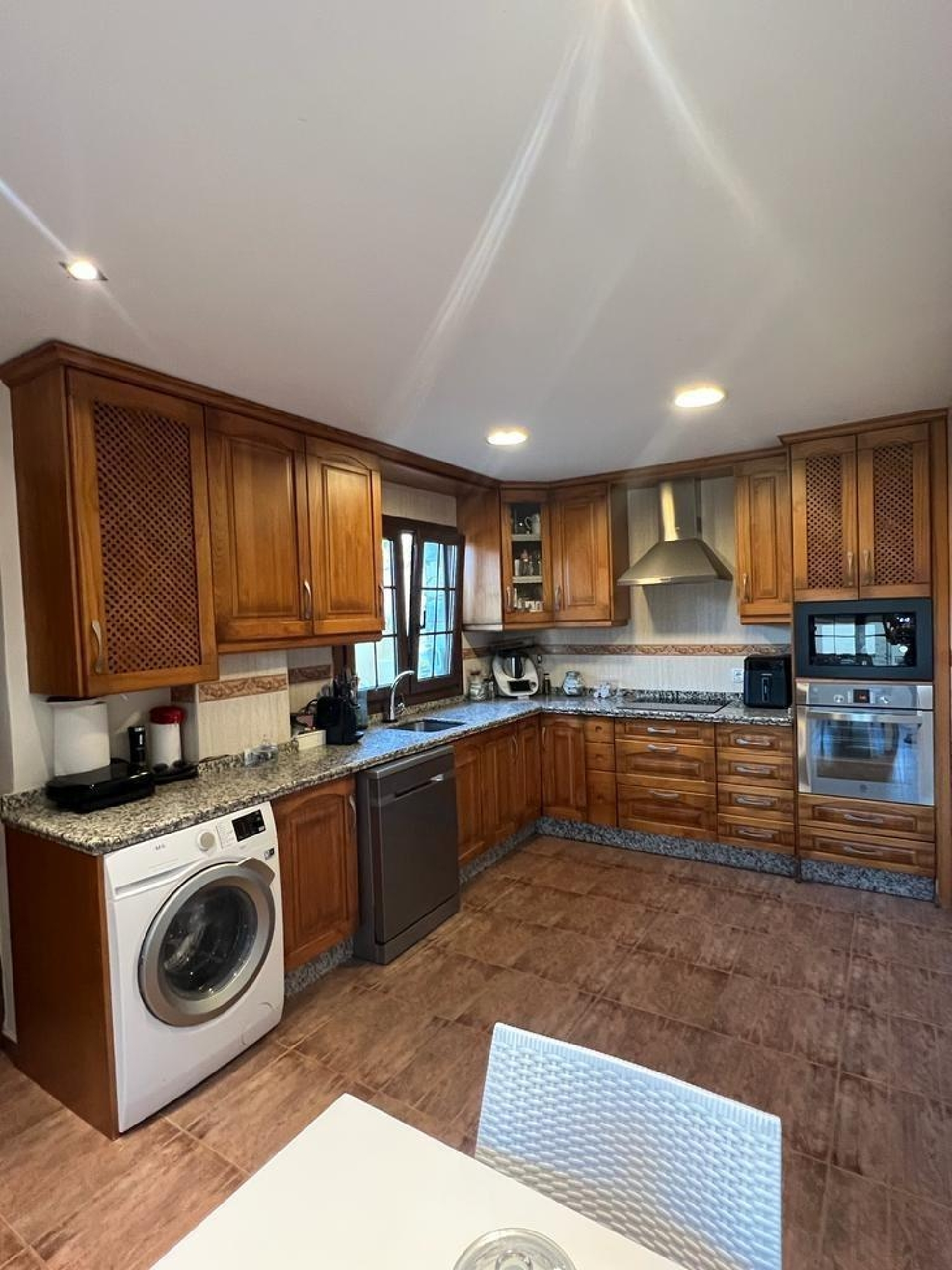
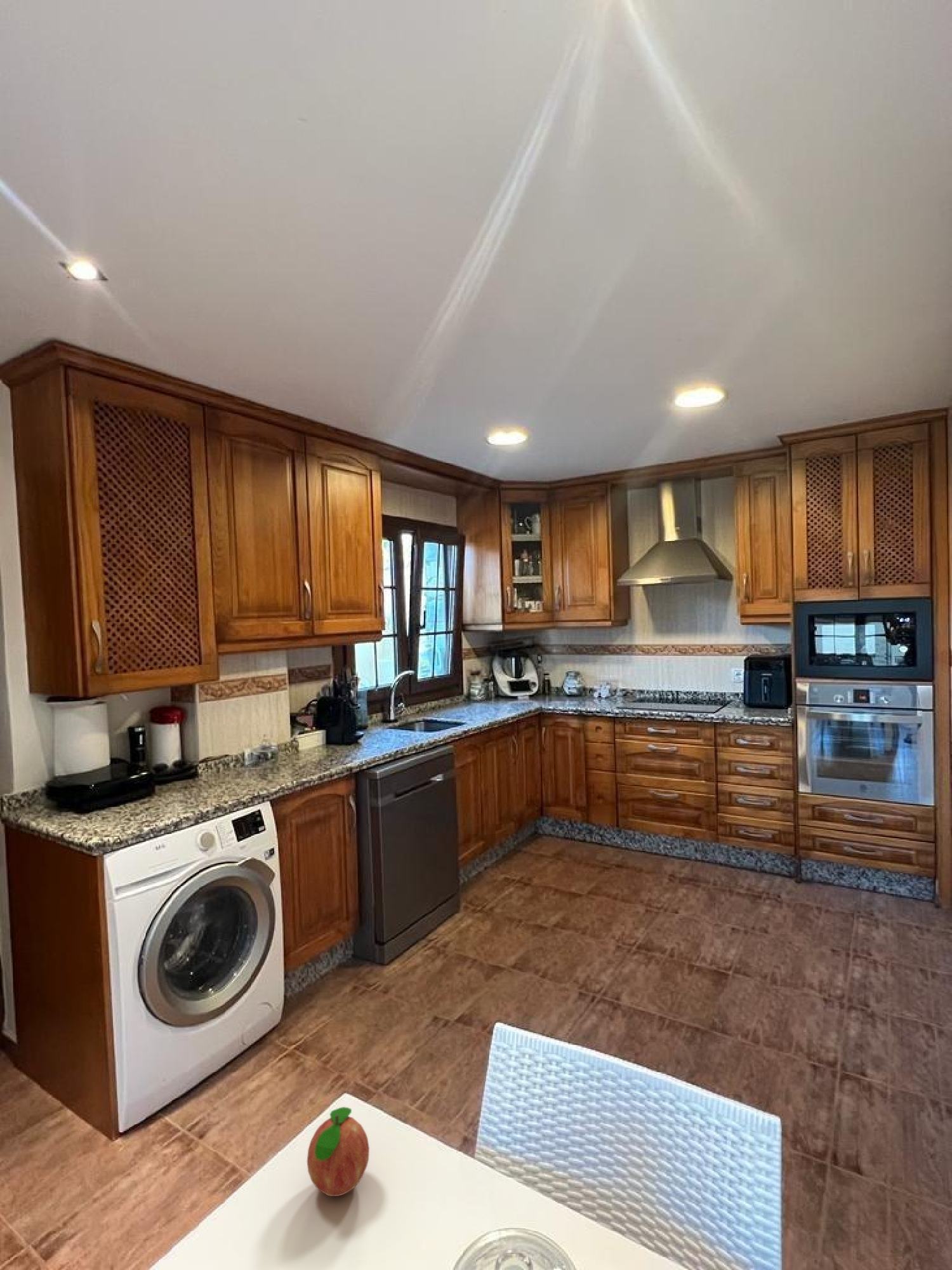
+ fruit (338, 1150)
